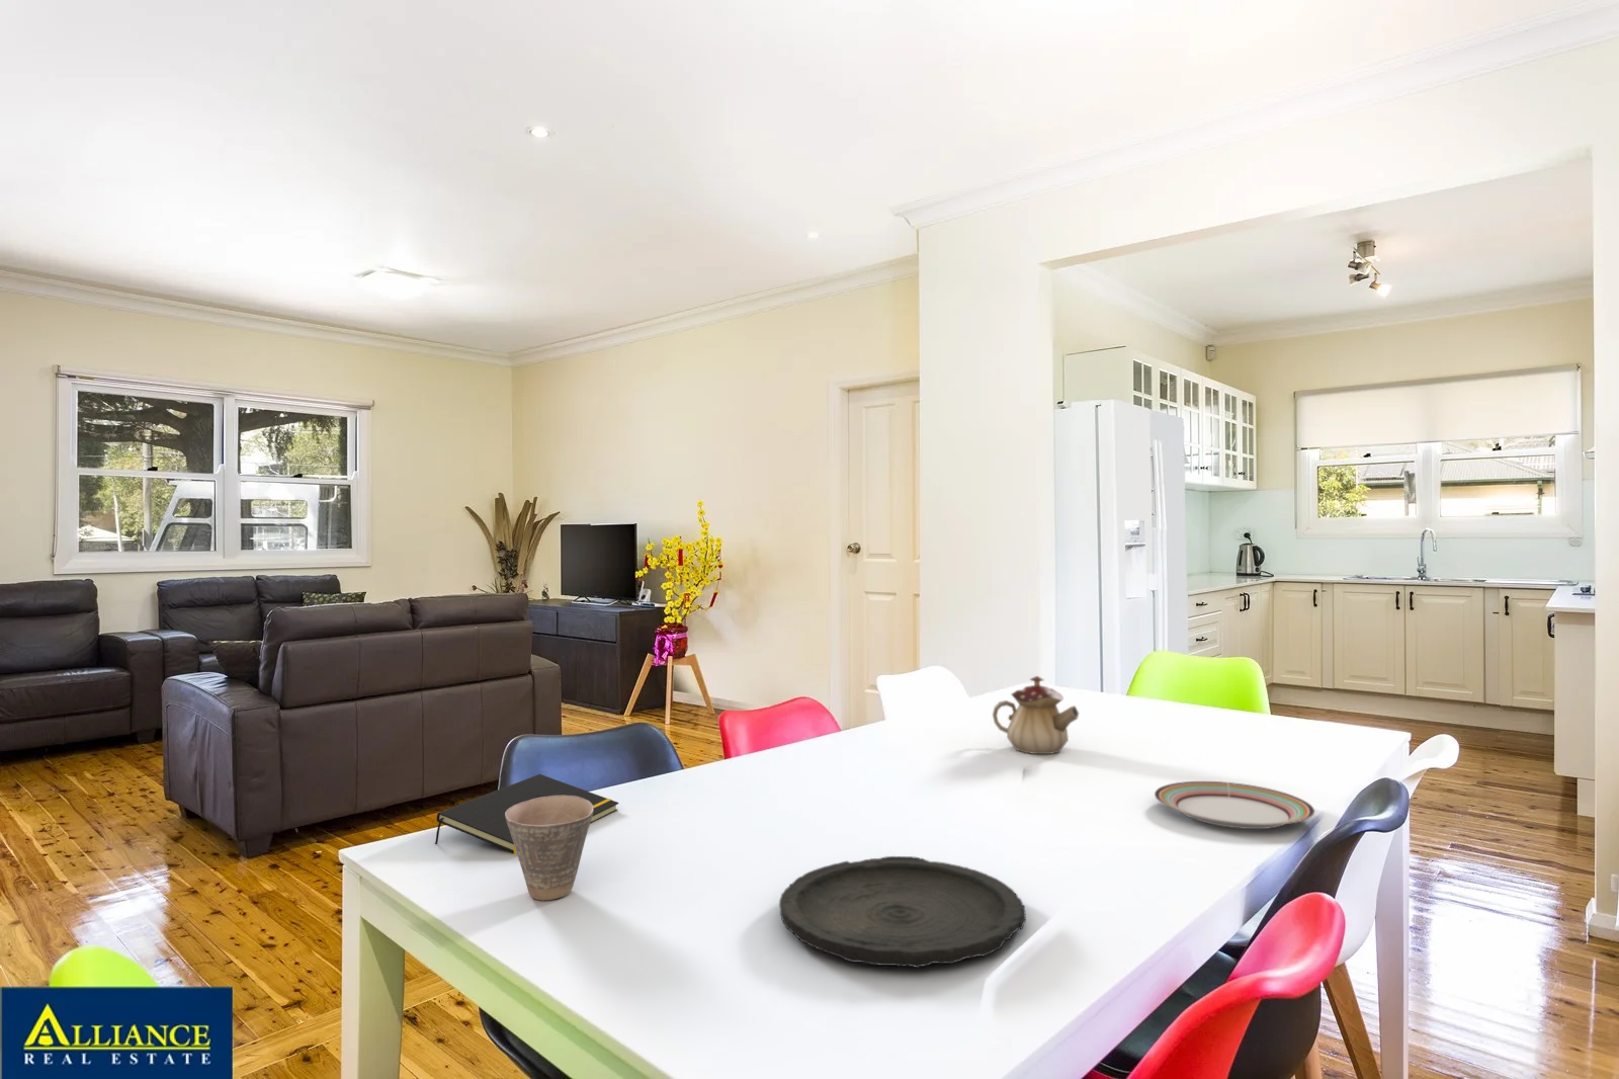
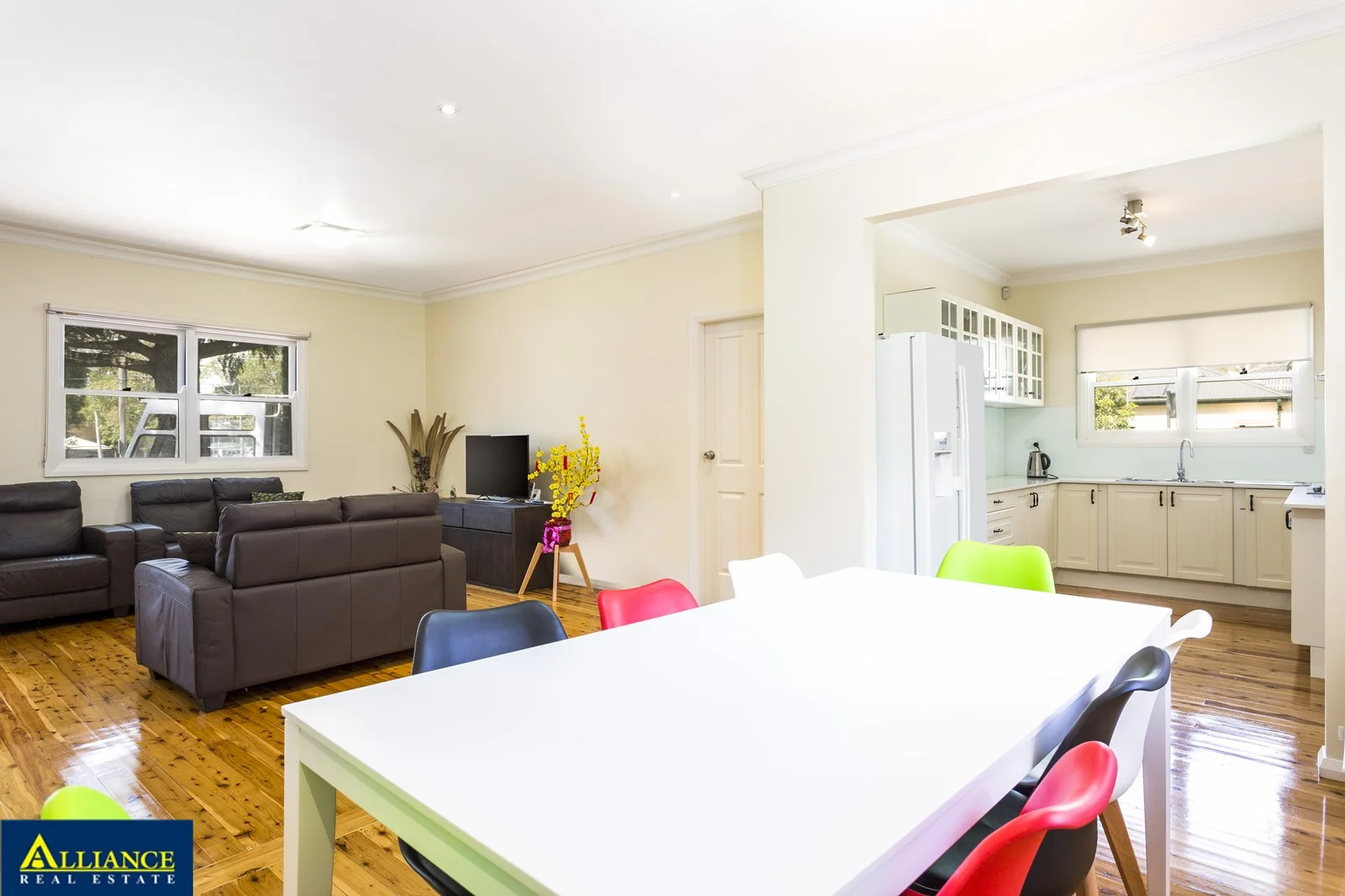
- plate (900, 908)
- teapot (1033, 712)
- plate (1231, 807)
- notepad (528, 800)
- cup (550, 850)
